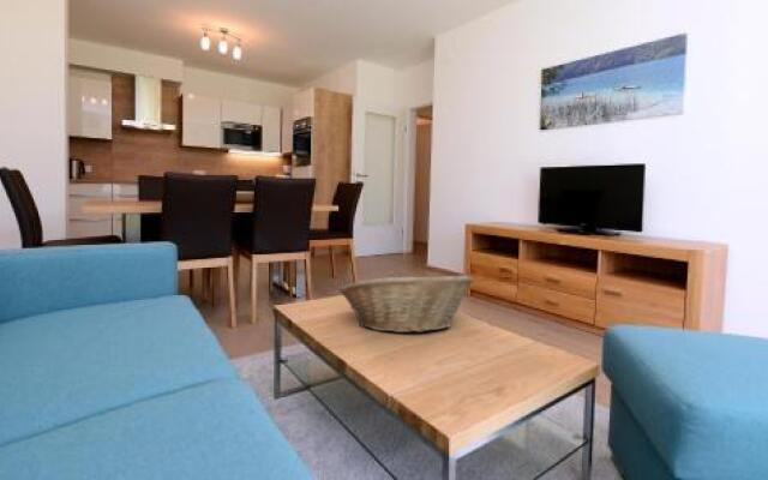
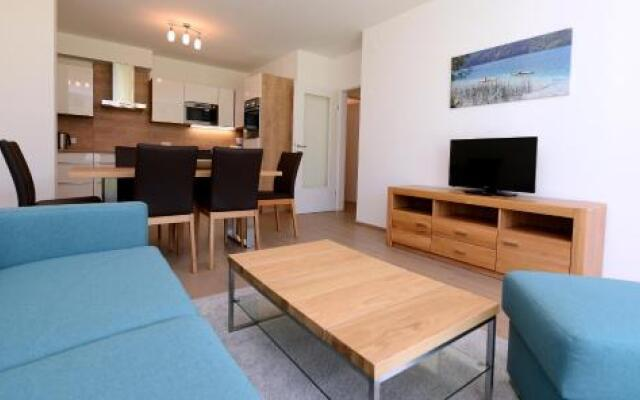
- fruit basket (407, 296)
